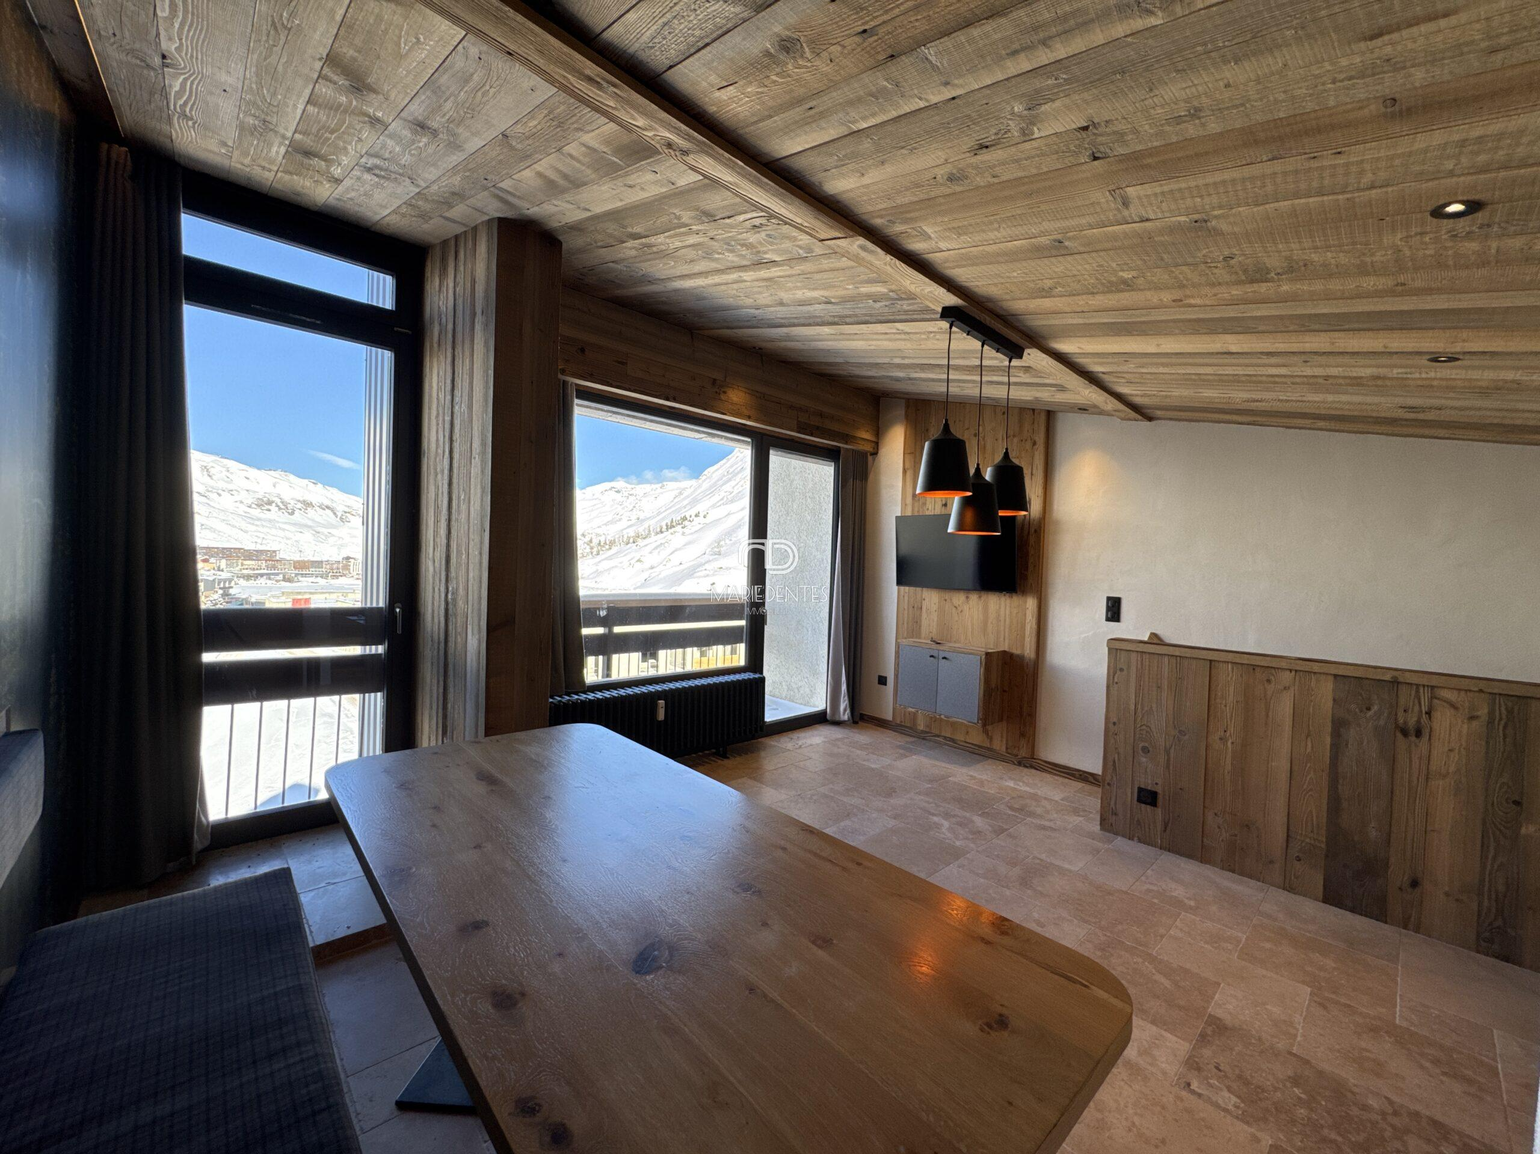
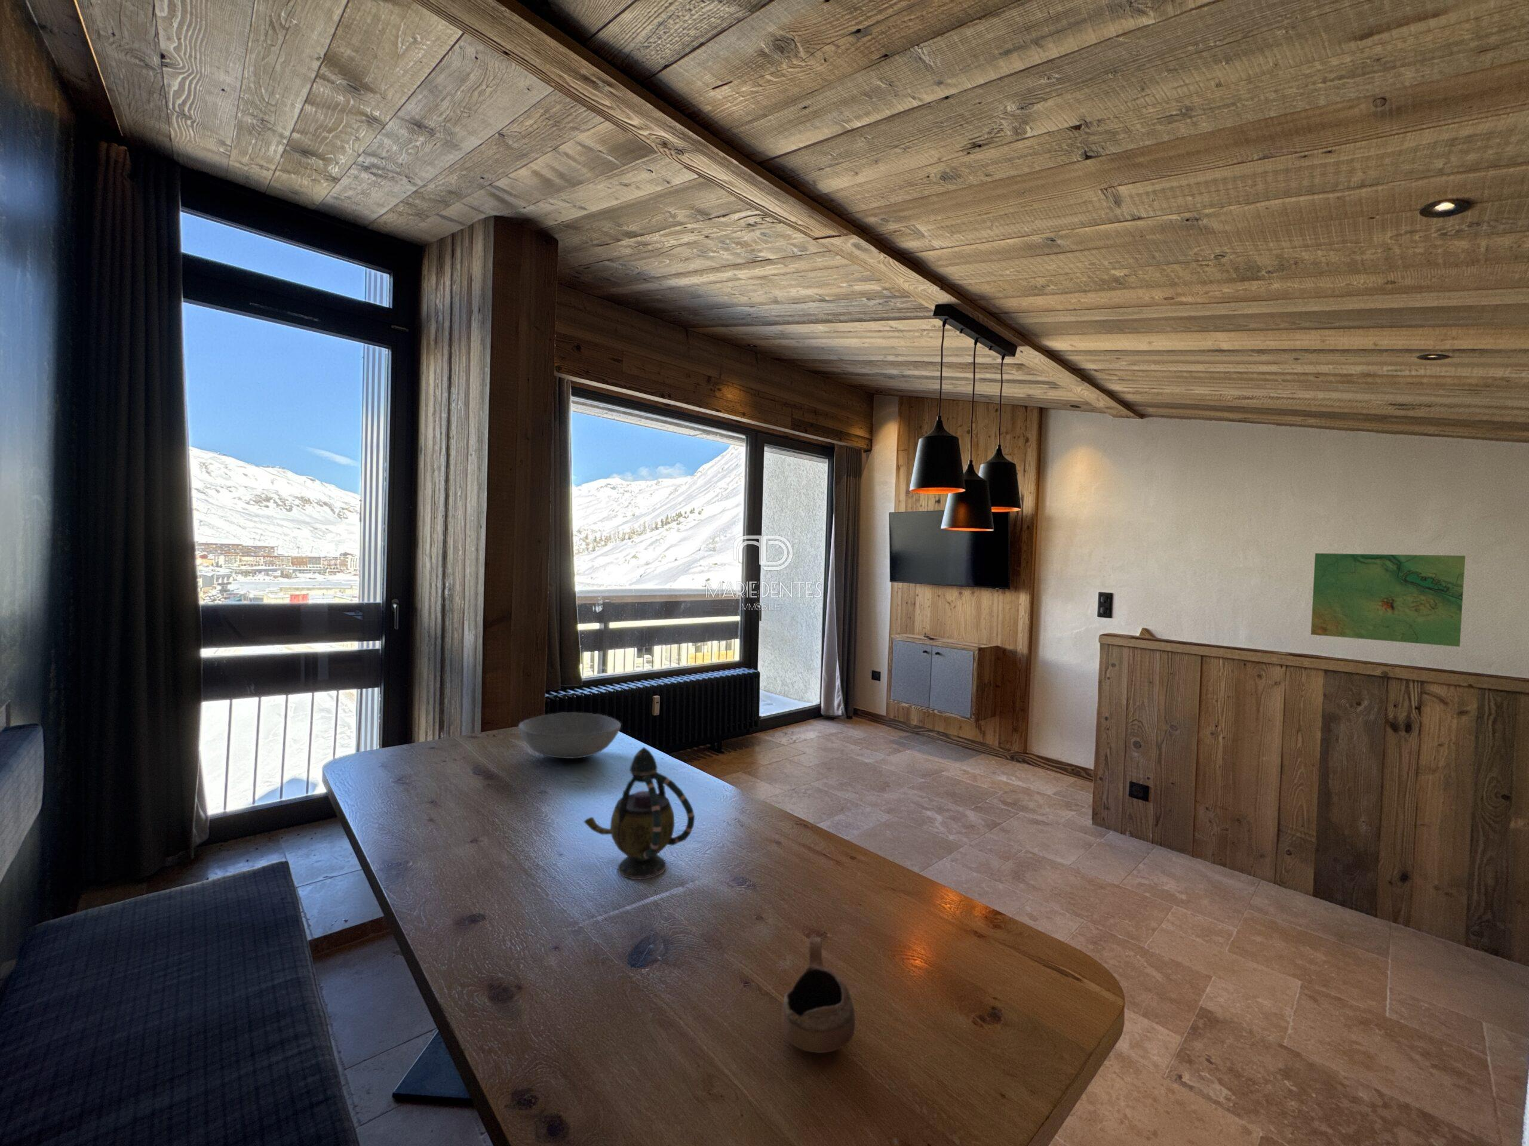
+ topographic map (1383, 597)
+ bowl (569, 739)
+ cup (822, 997)
+ teapot (630, 803)
